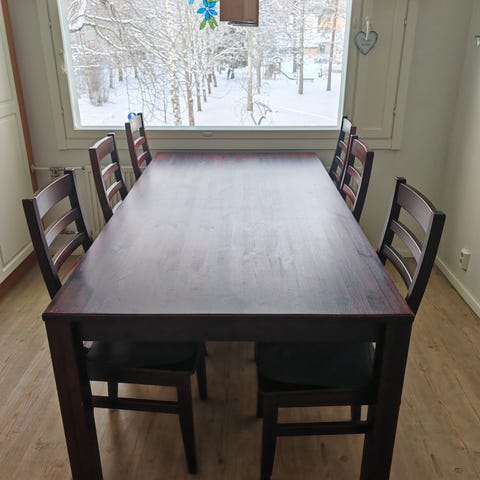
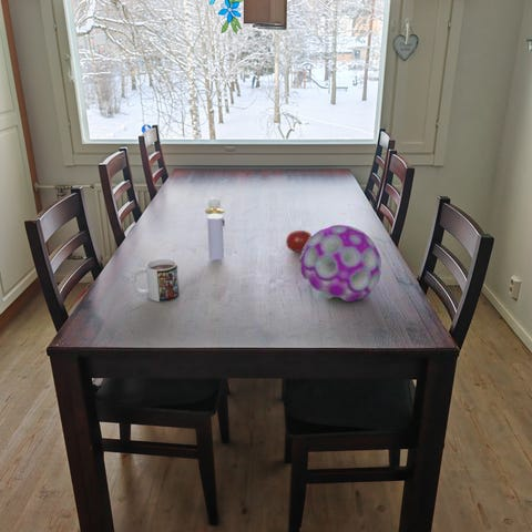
+ fruit (298, 239)
+ perfume bottle (215, 228)
+ mug (155, 279)
+ decorative ball (340, 262)
